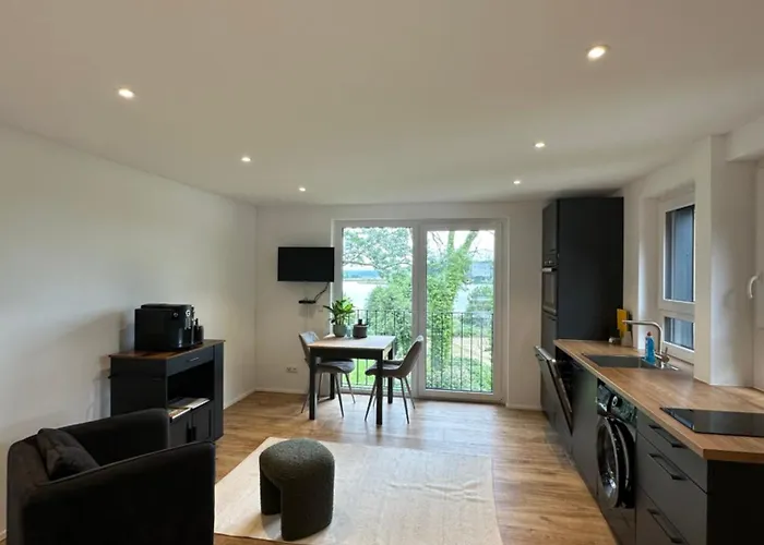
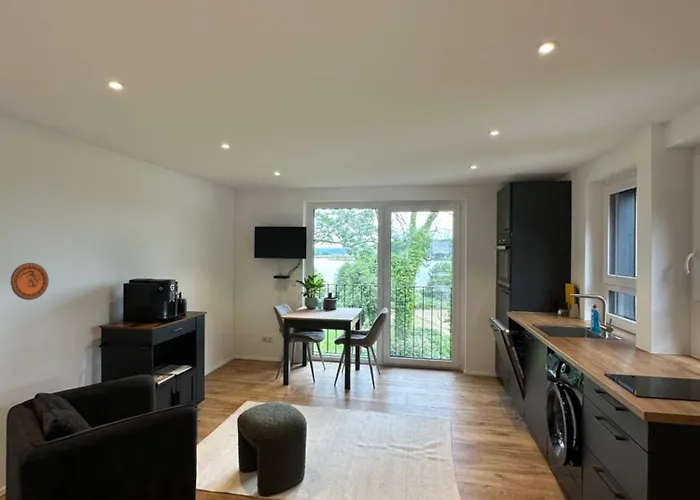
+ decorative plate (29, 281)
